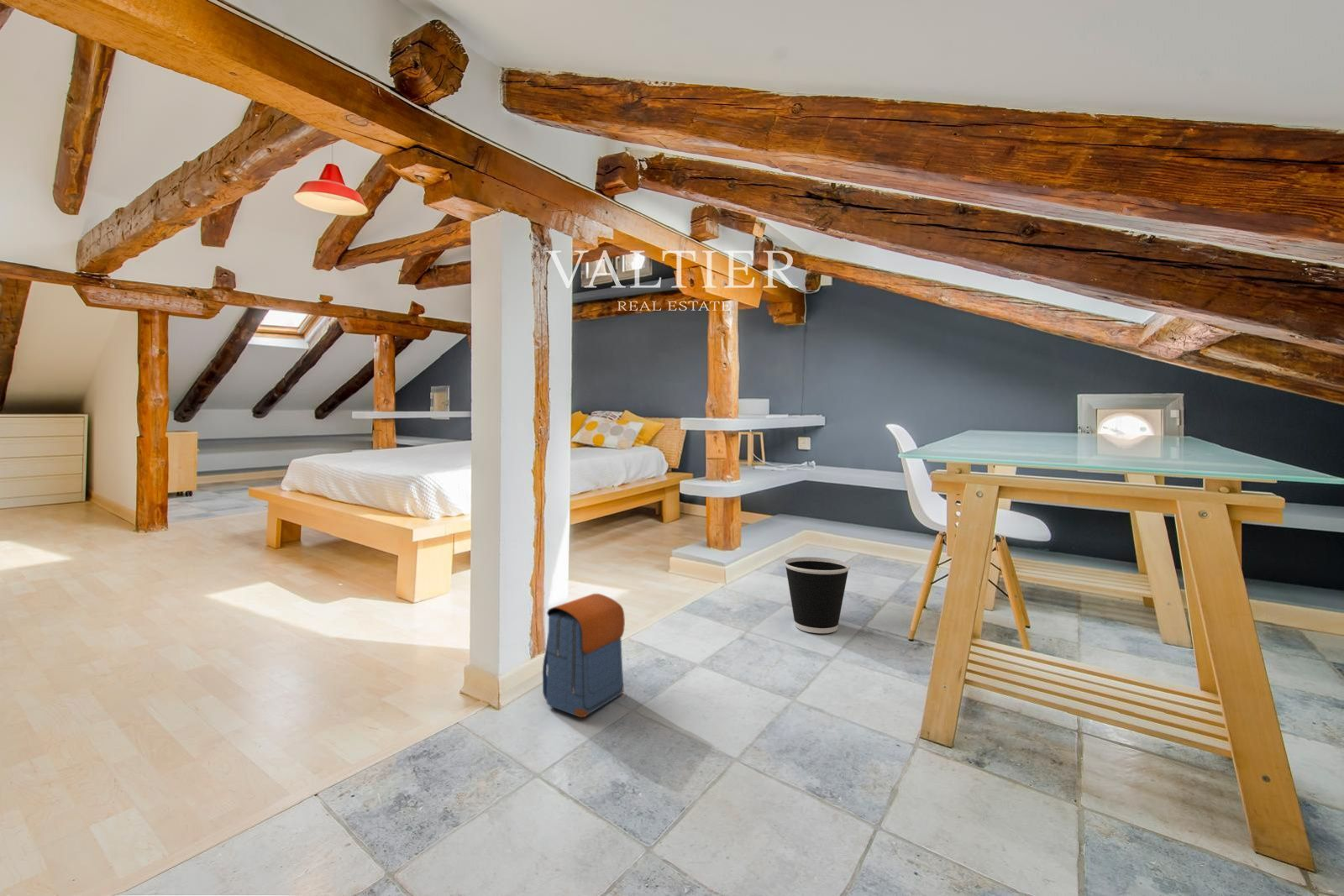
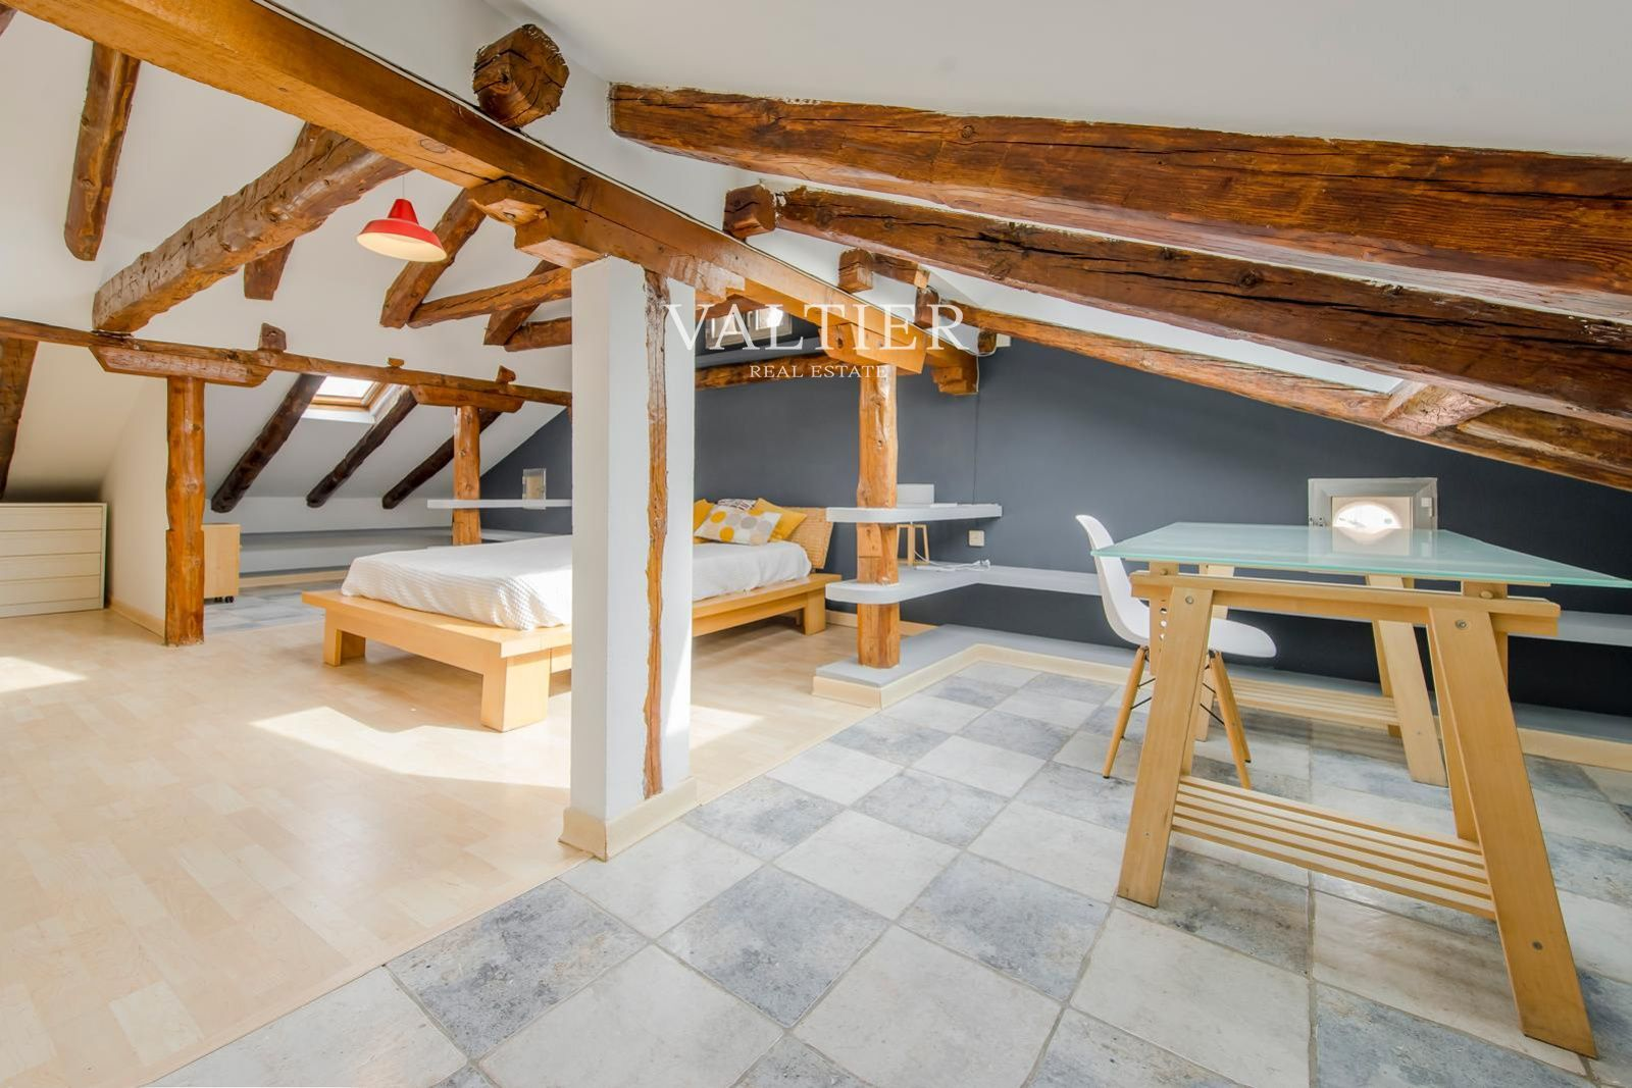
- backpack (581, 649)
- wastebasket (816, 595)
